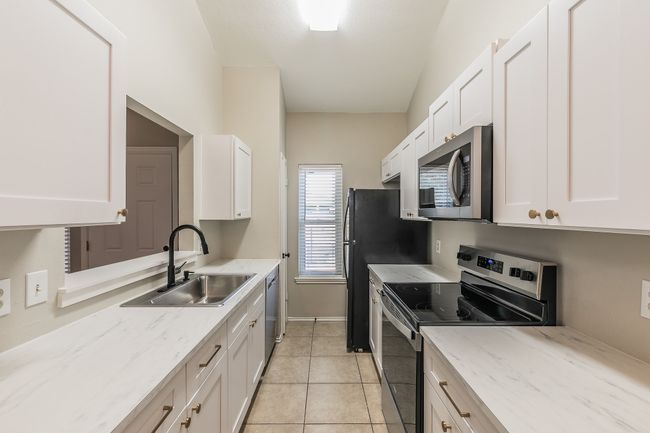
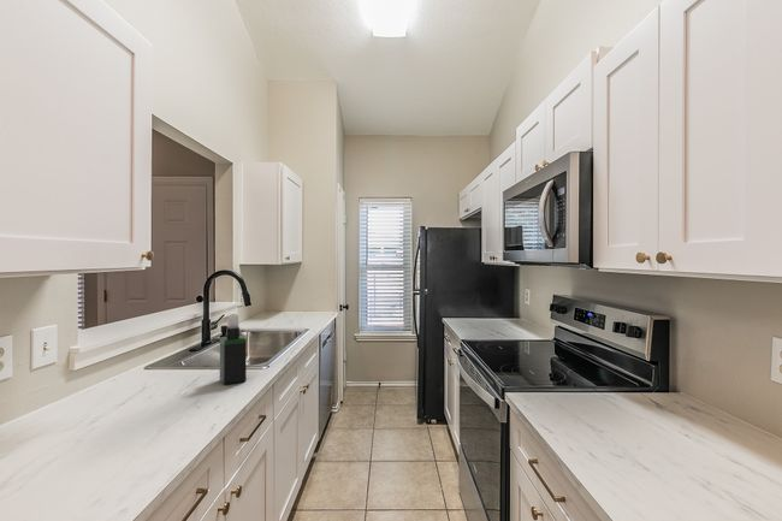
+ spray bottle (232, 348)
